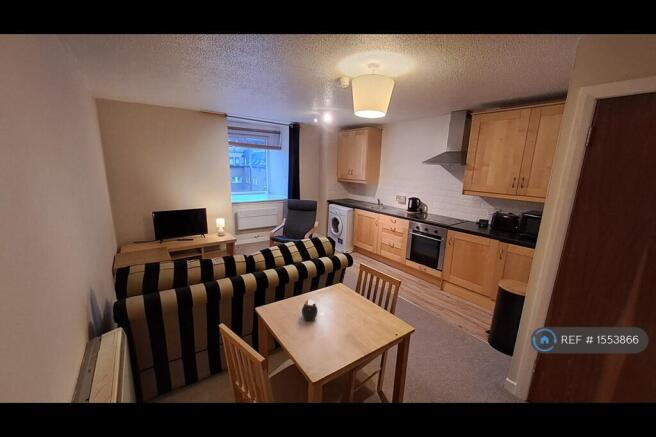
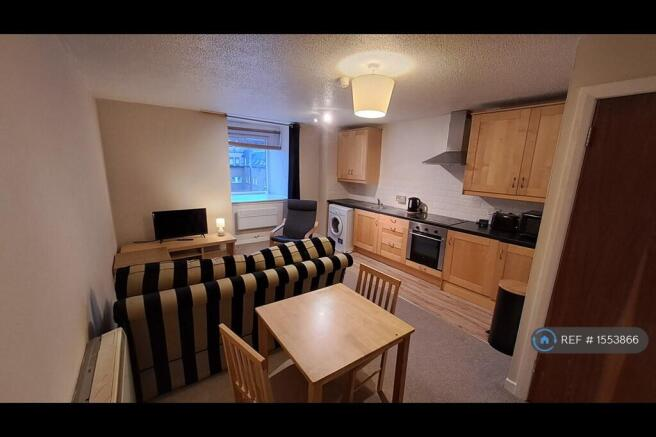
- jar (309, 310)
